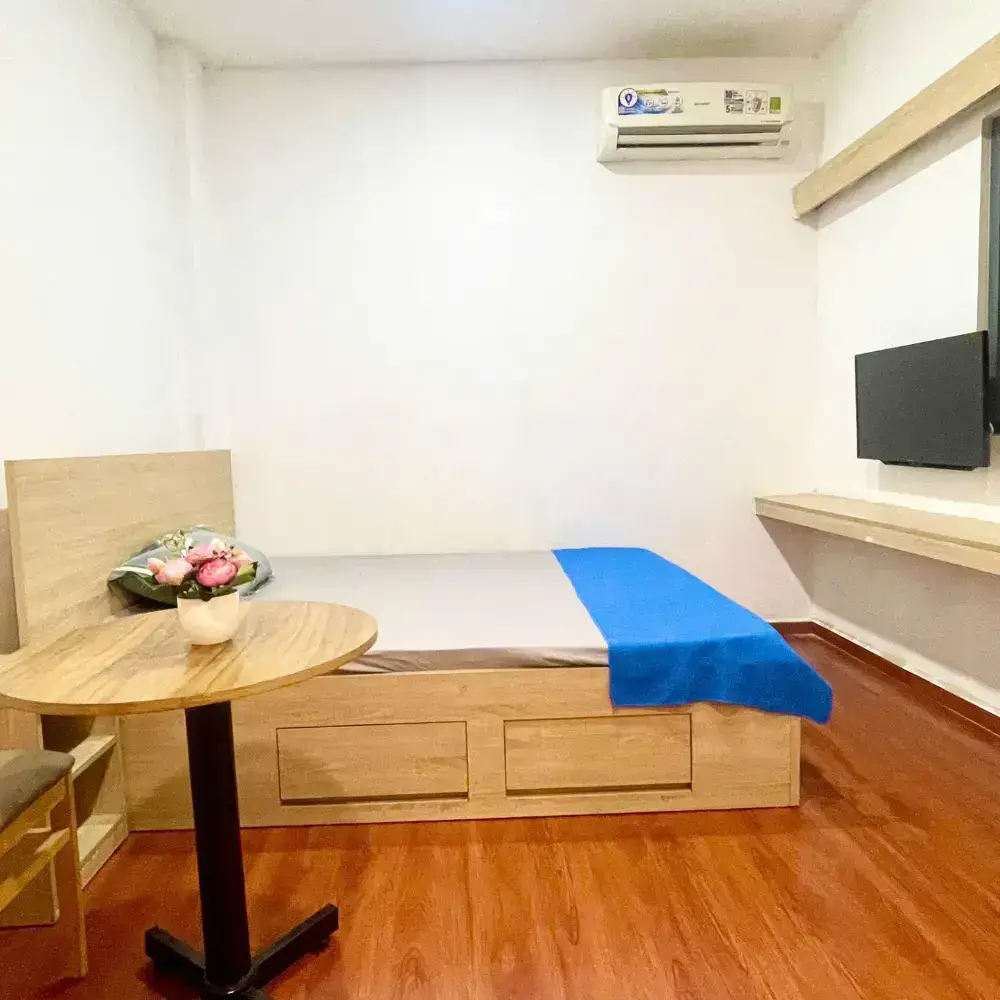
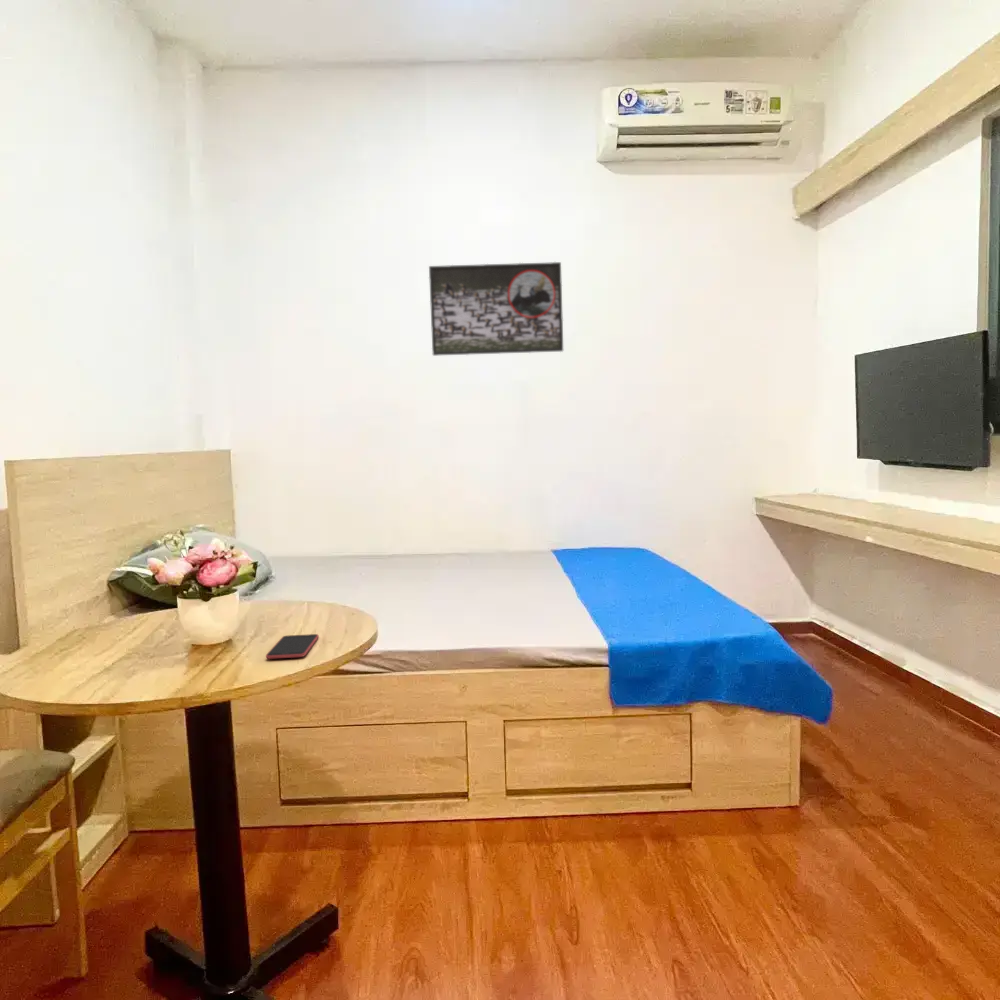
+ smartphone (293, 645)
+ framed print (496, 309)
